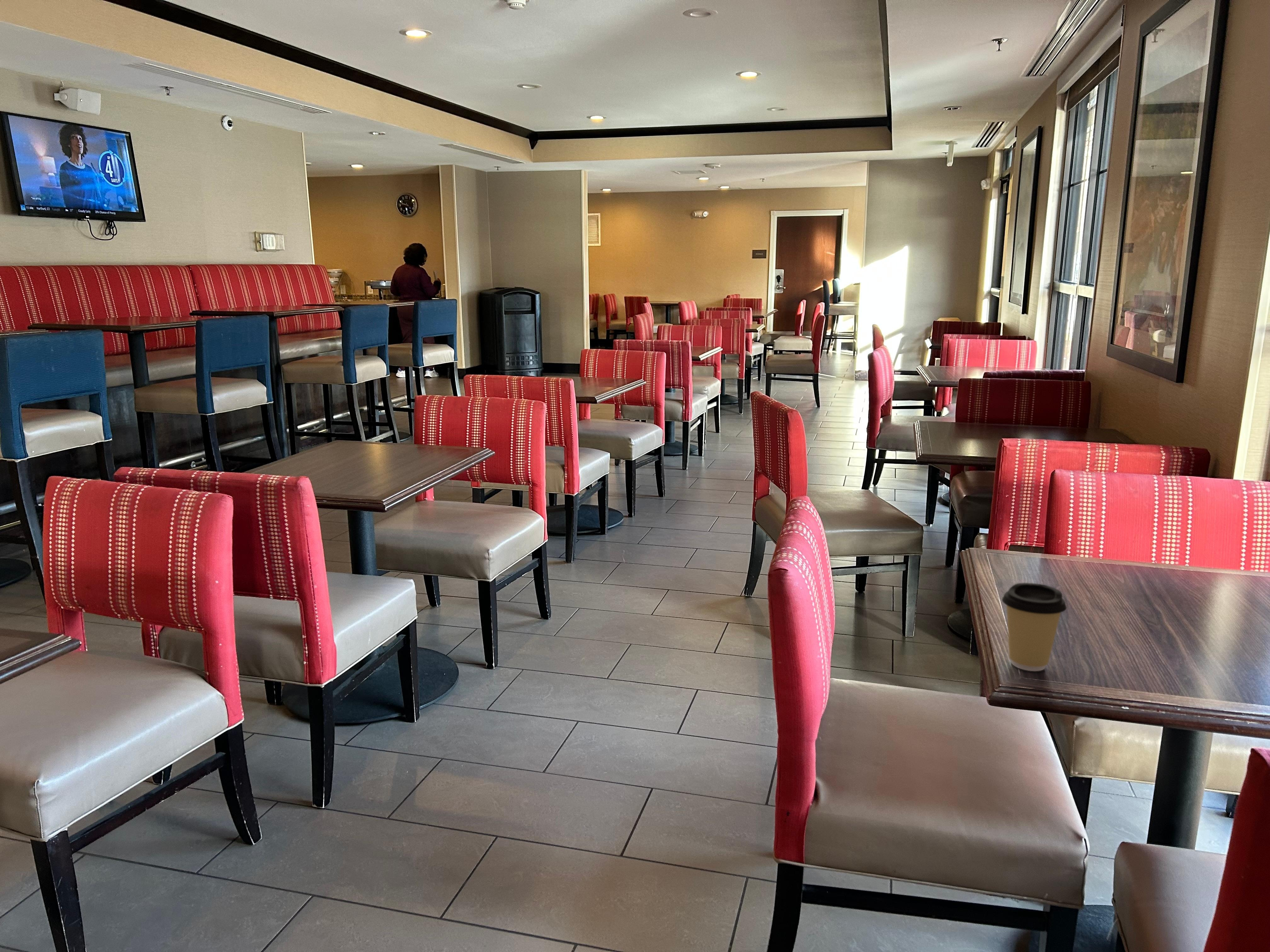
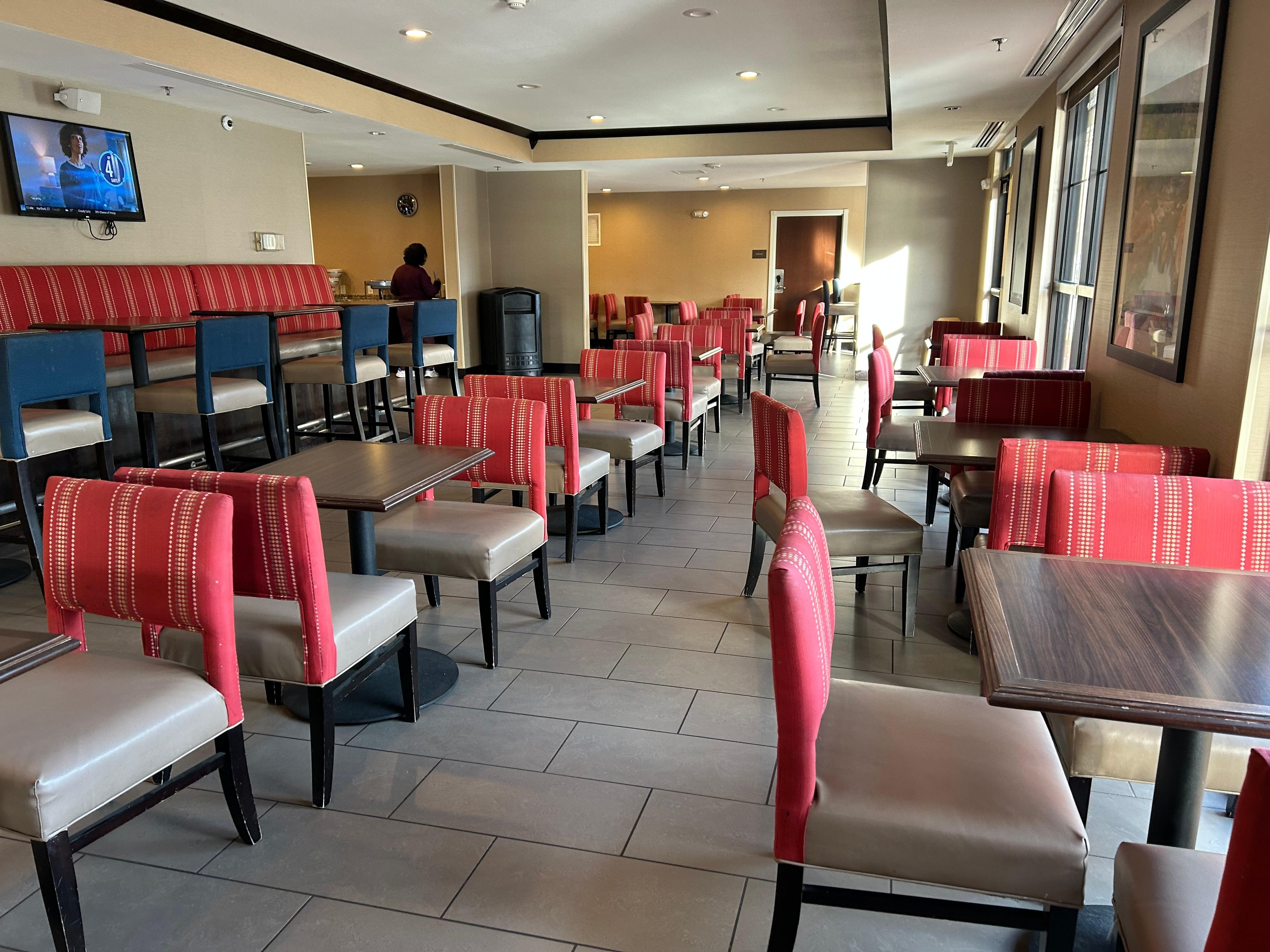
- coffee cup (1031, 628)
